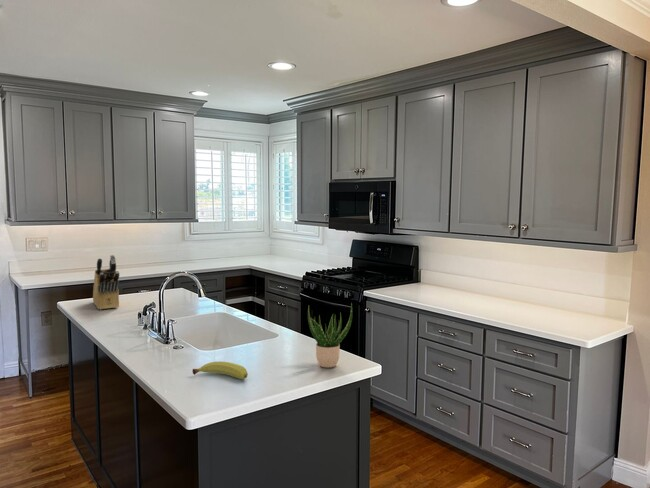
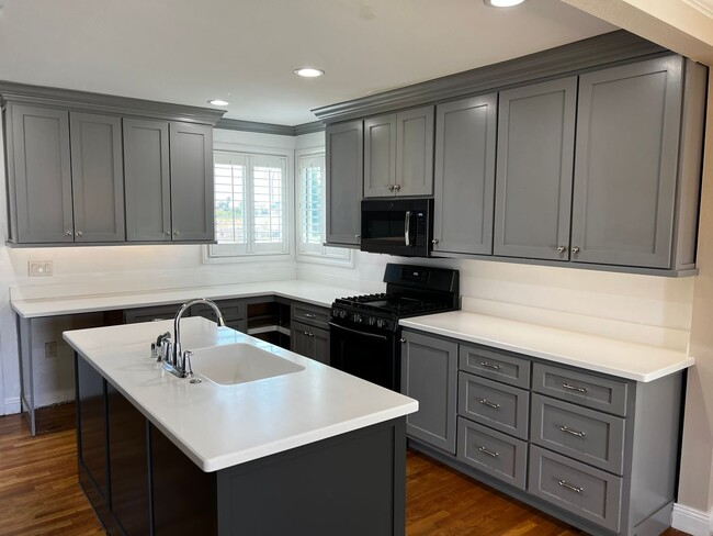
- knife block (105, 280)
- potted plant (328, 333)
- fruit (222, 371)
